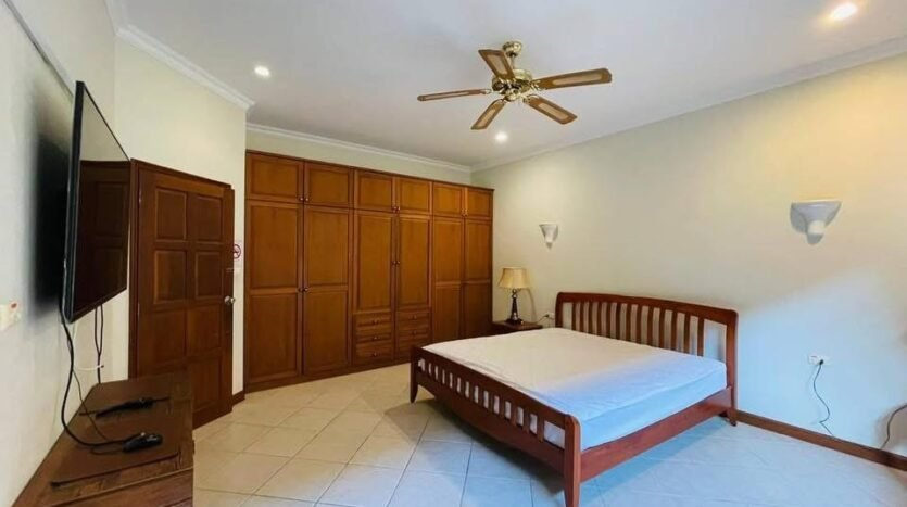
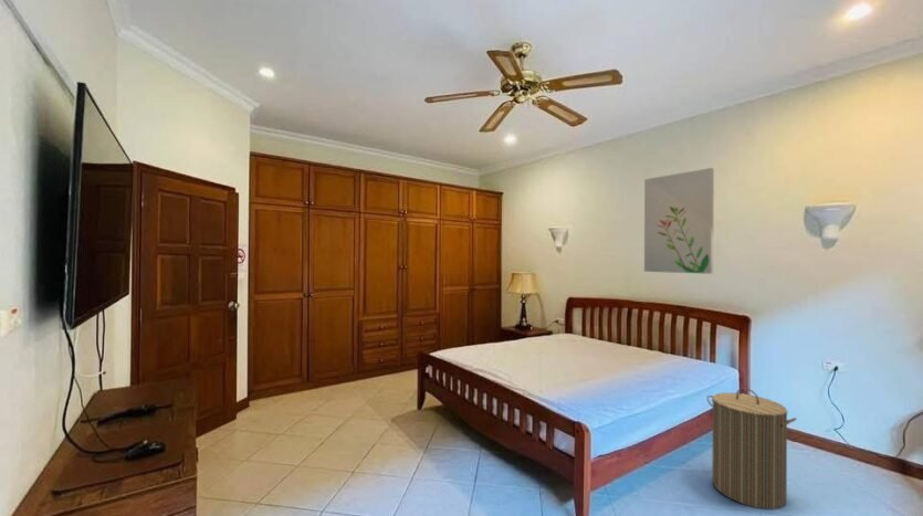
+ wall art (676, 223)
+ laundry hamper (747, 440)
